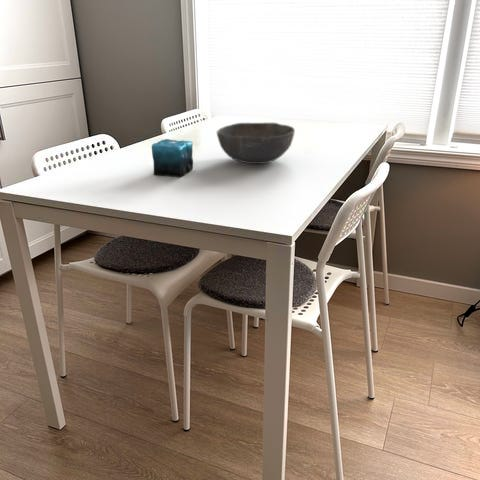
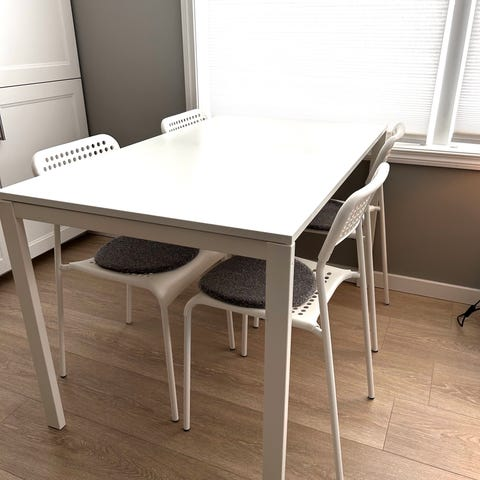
- bowl (255, 144)
- candle (172, 151)
